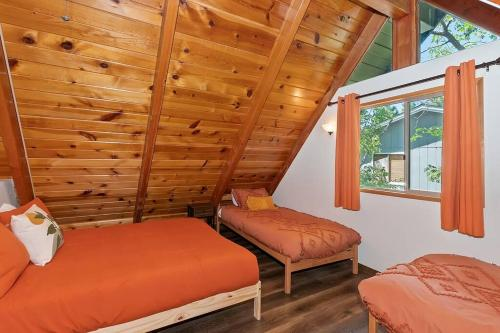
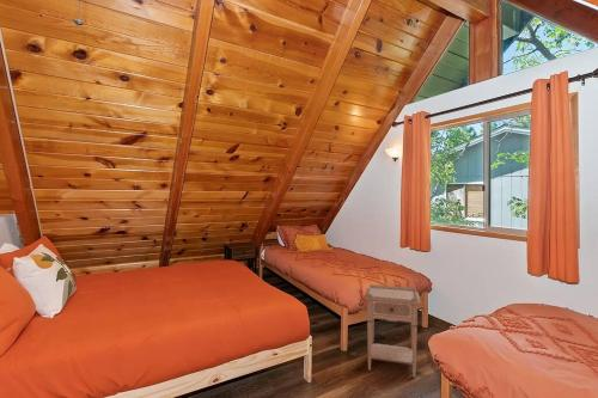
+ nightstand (391, 320)
